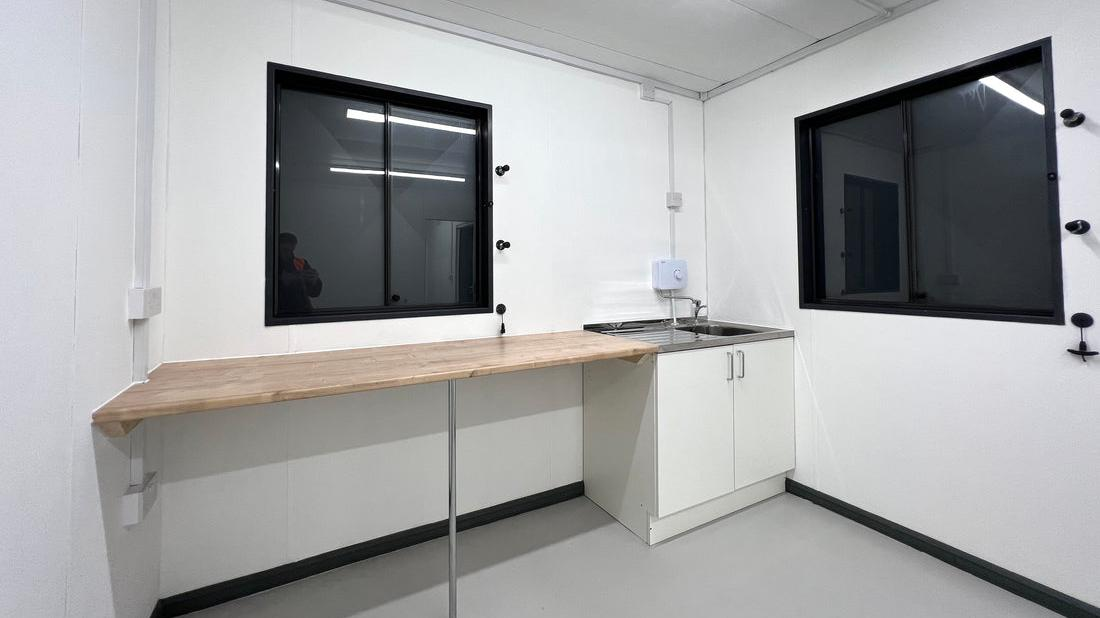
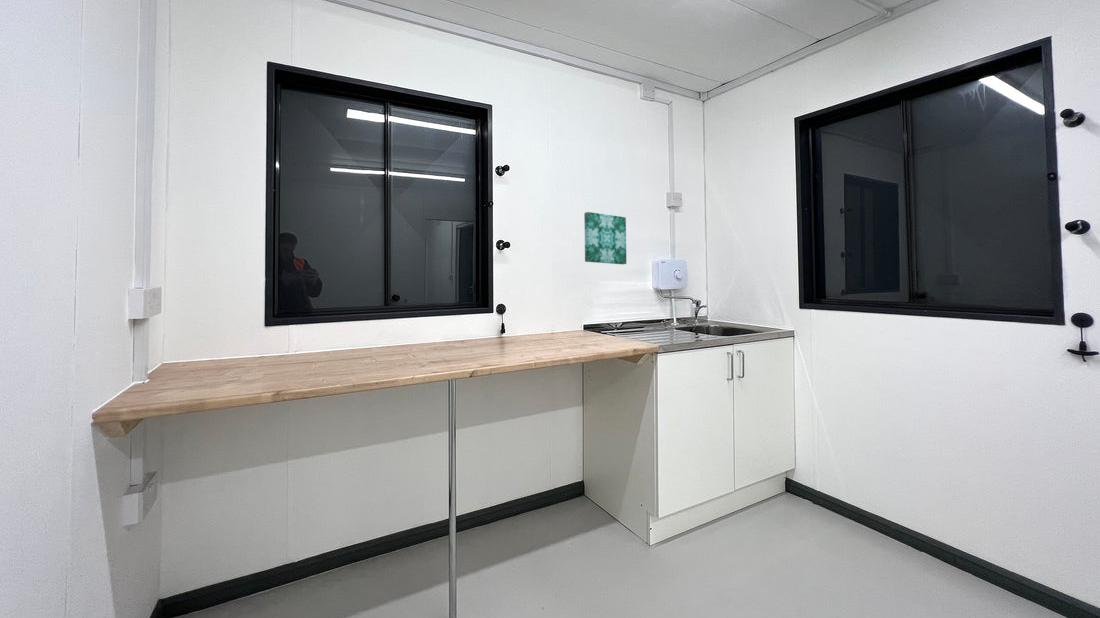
+ wall art (605, 239)
